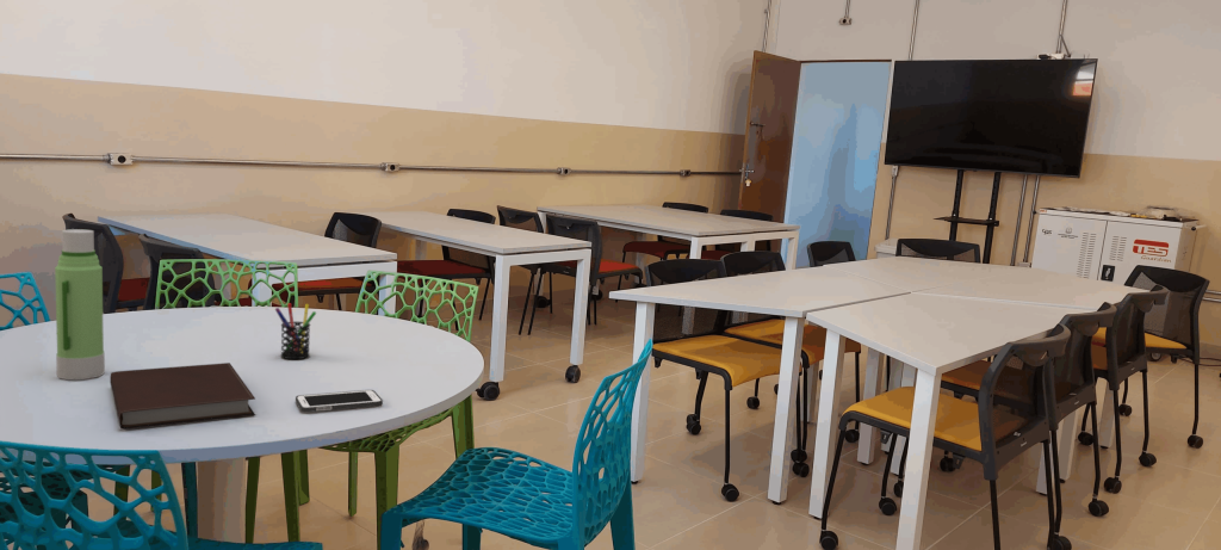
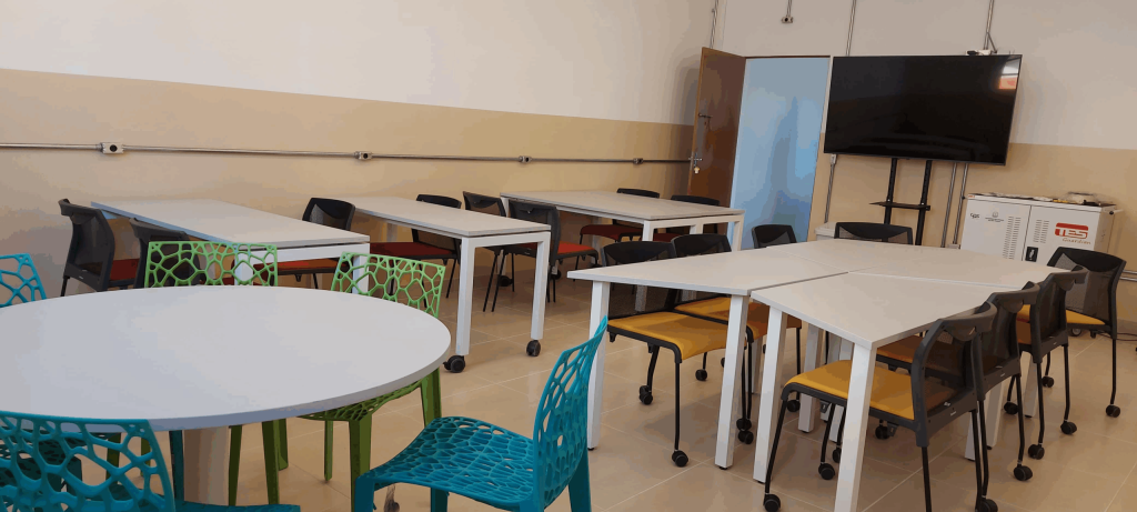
- water bottle (78, 303)
- pen holder (297, 329)
- notebook (180, 393)
- cell phone (339, 400)
